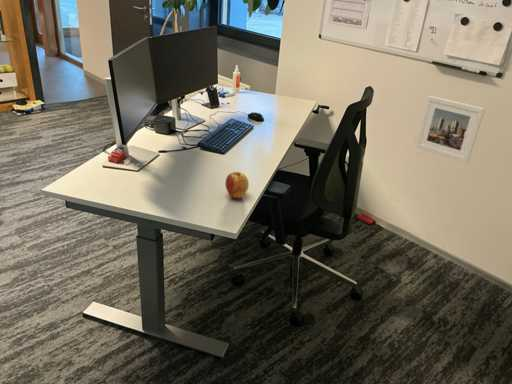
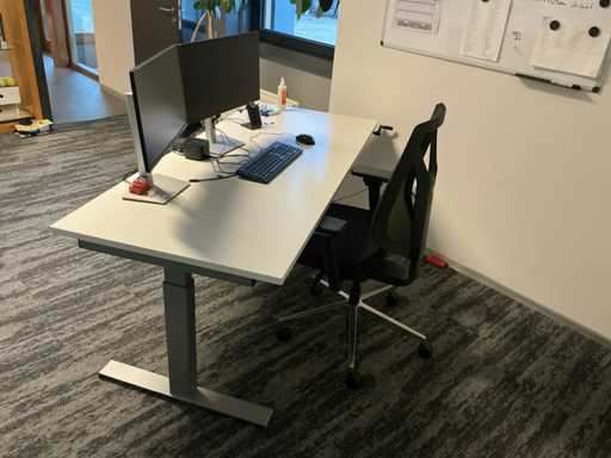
- apple (237, 184)
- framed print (448, 128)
